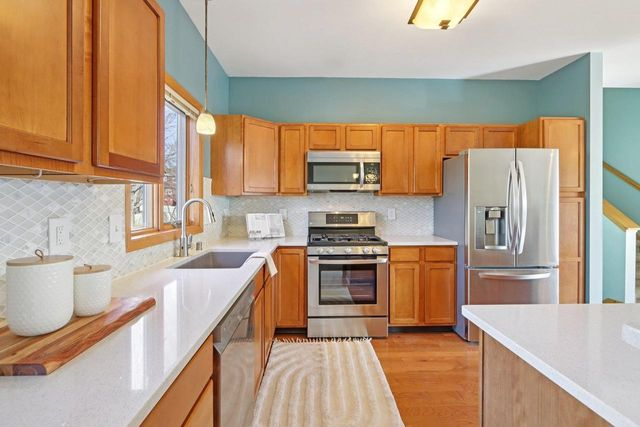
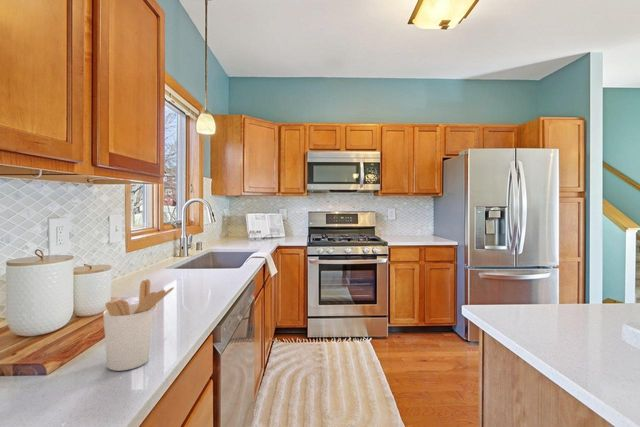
+ utensil holder (138, 323)
